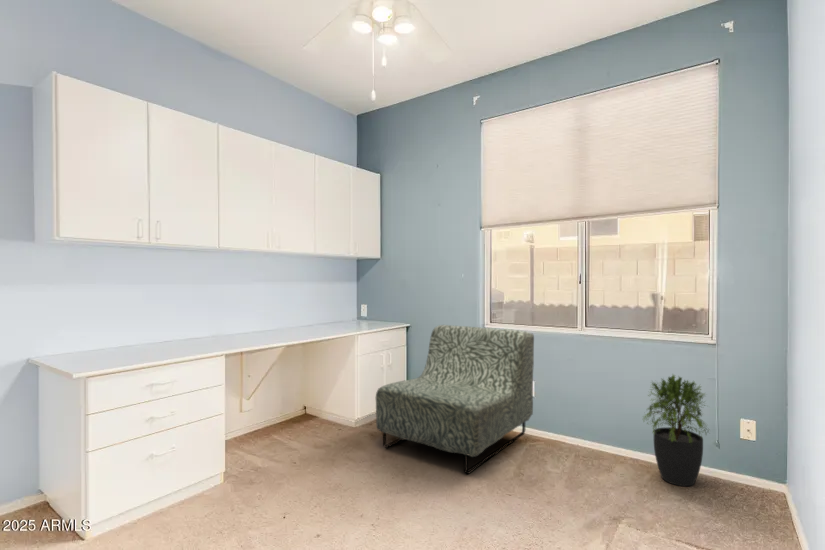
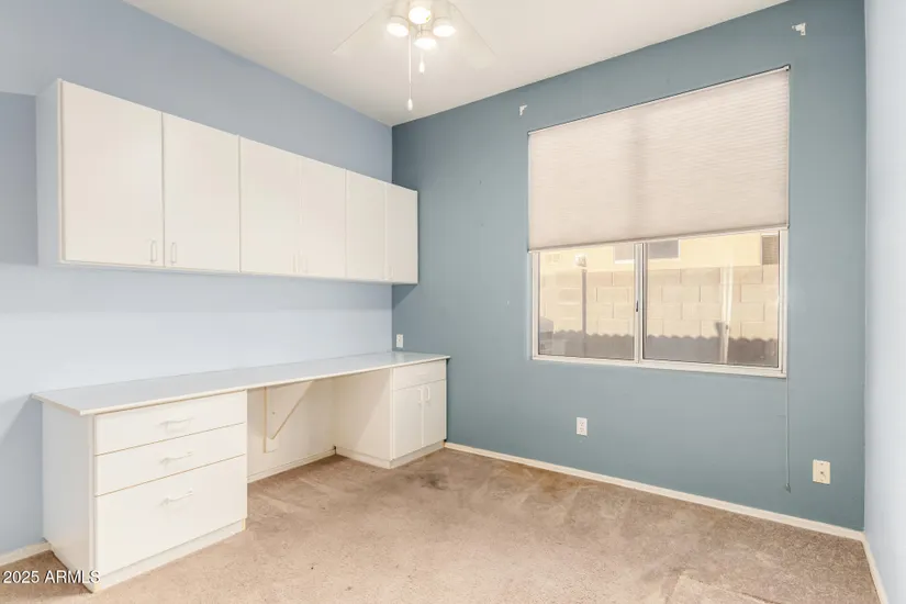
- potted plant (673, 425)
- armchair (457, 387)
